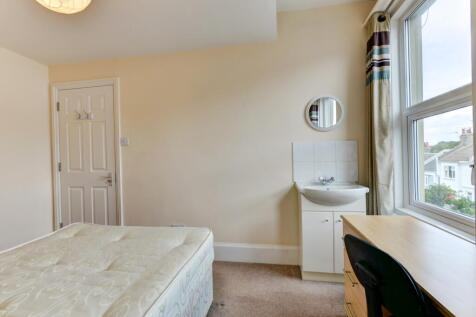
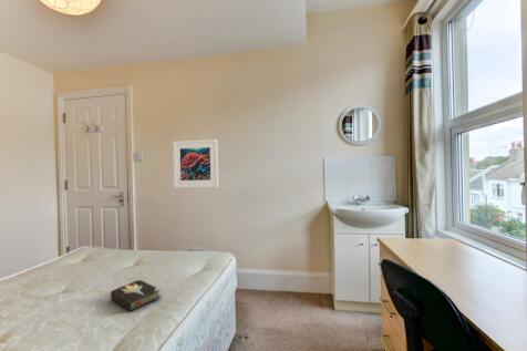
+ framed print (195, 164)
+ hardback book (135, 292)
